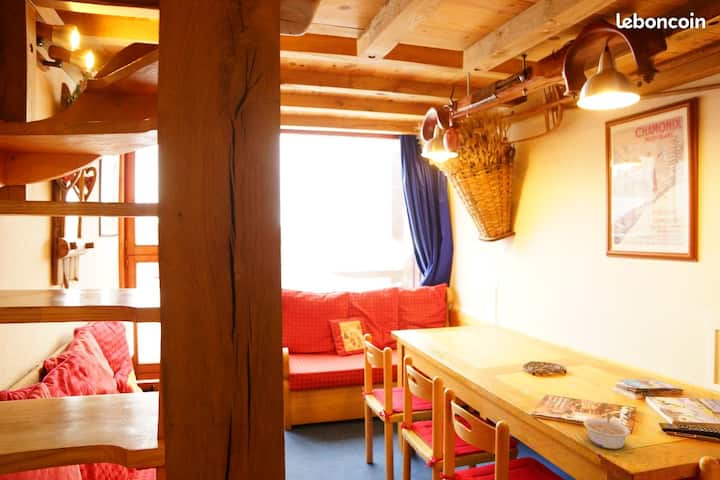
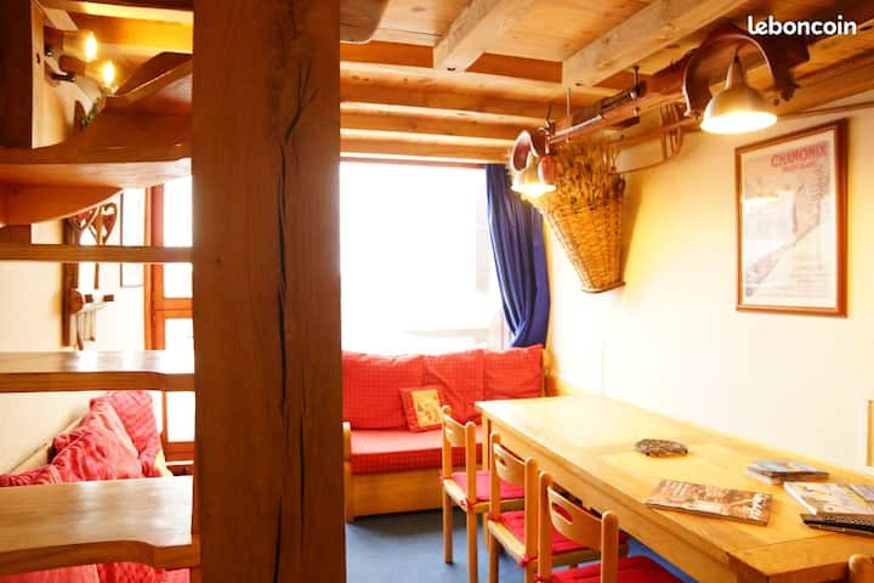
- legume (605, 432)
